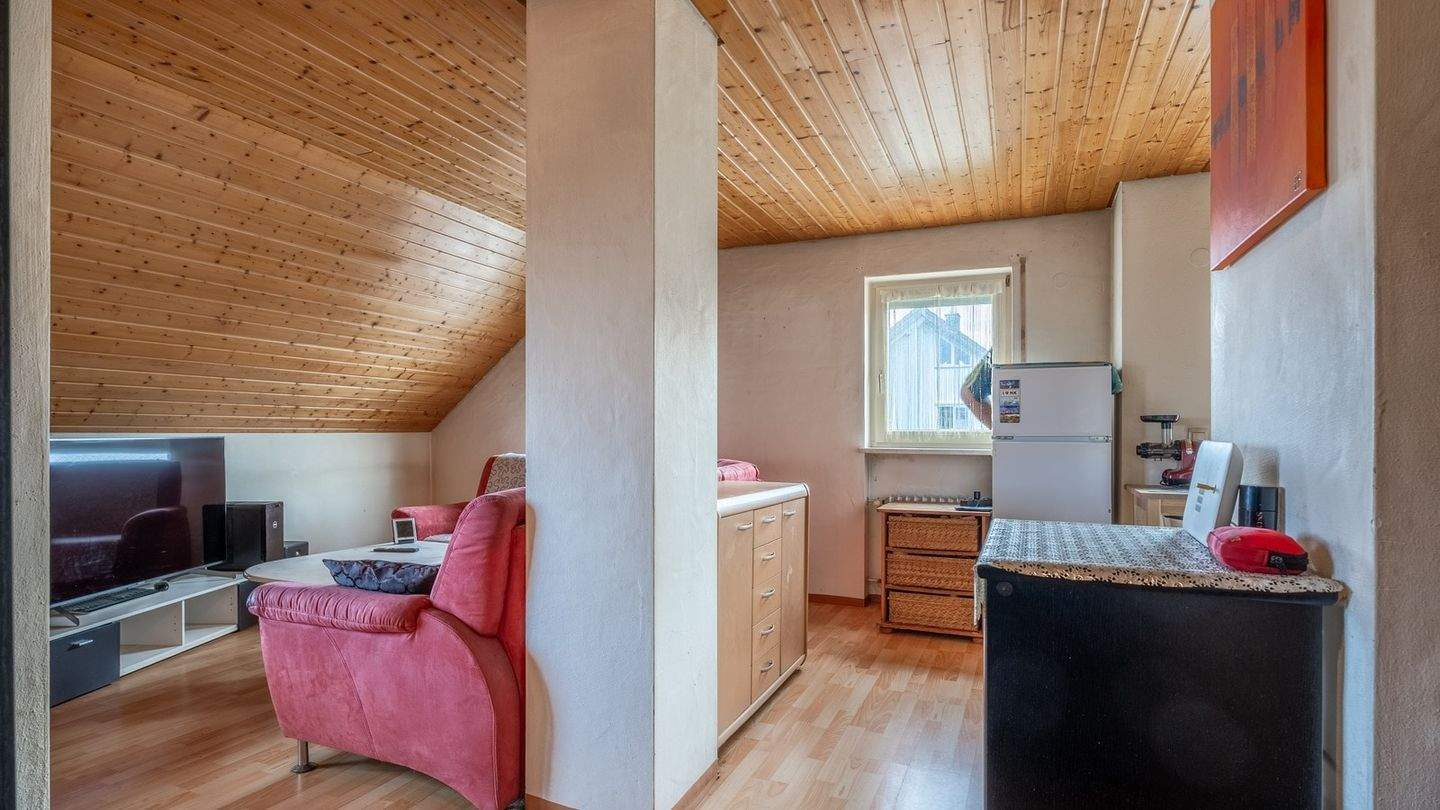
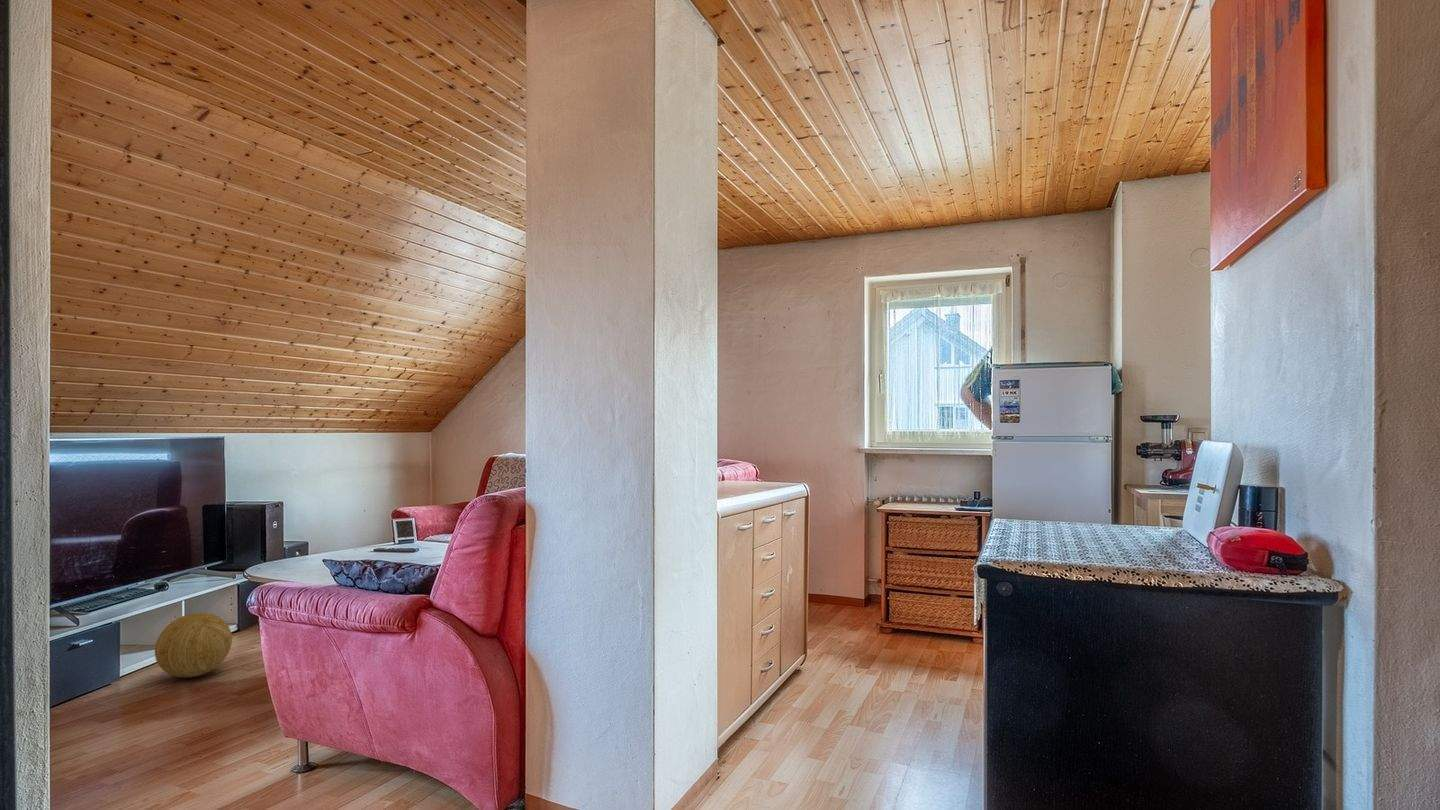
+ decorative ball (194, 644)
